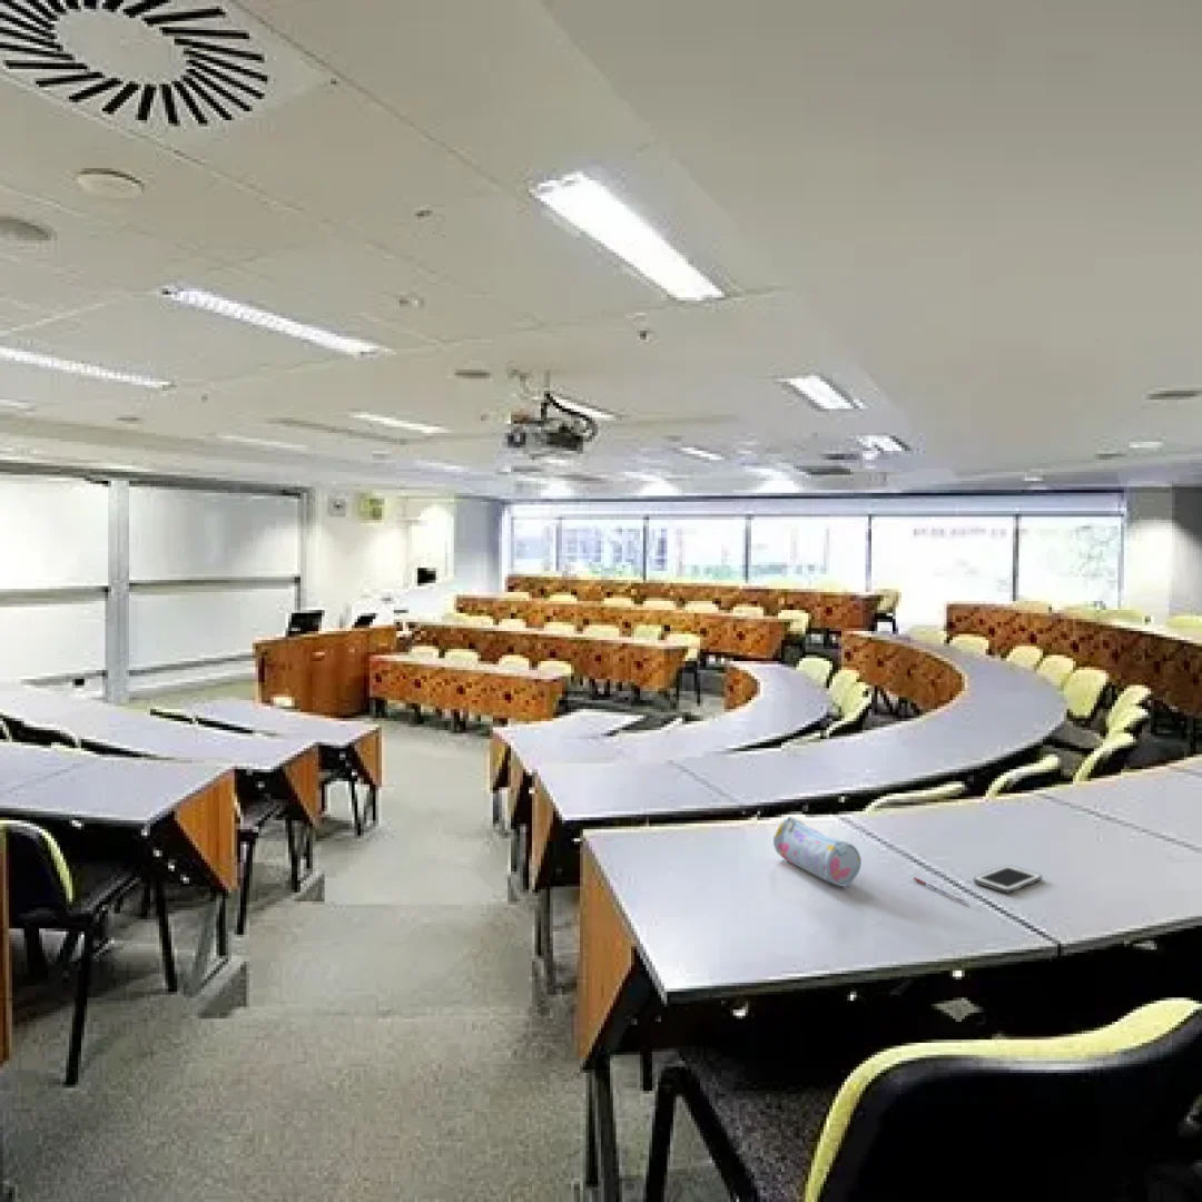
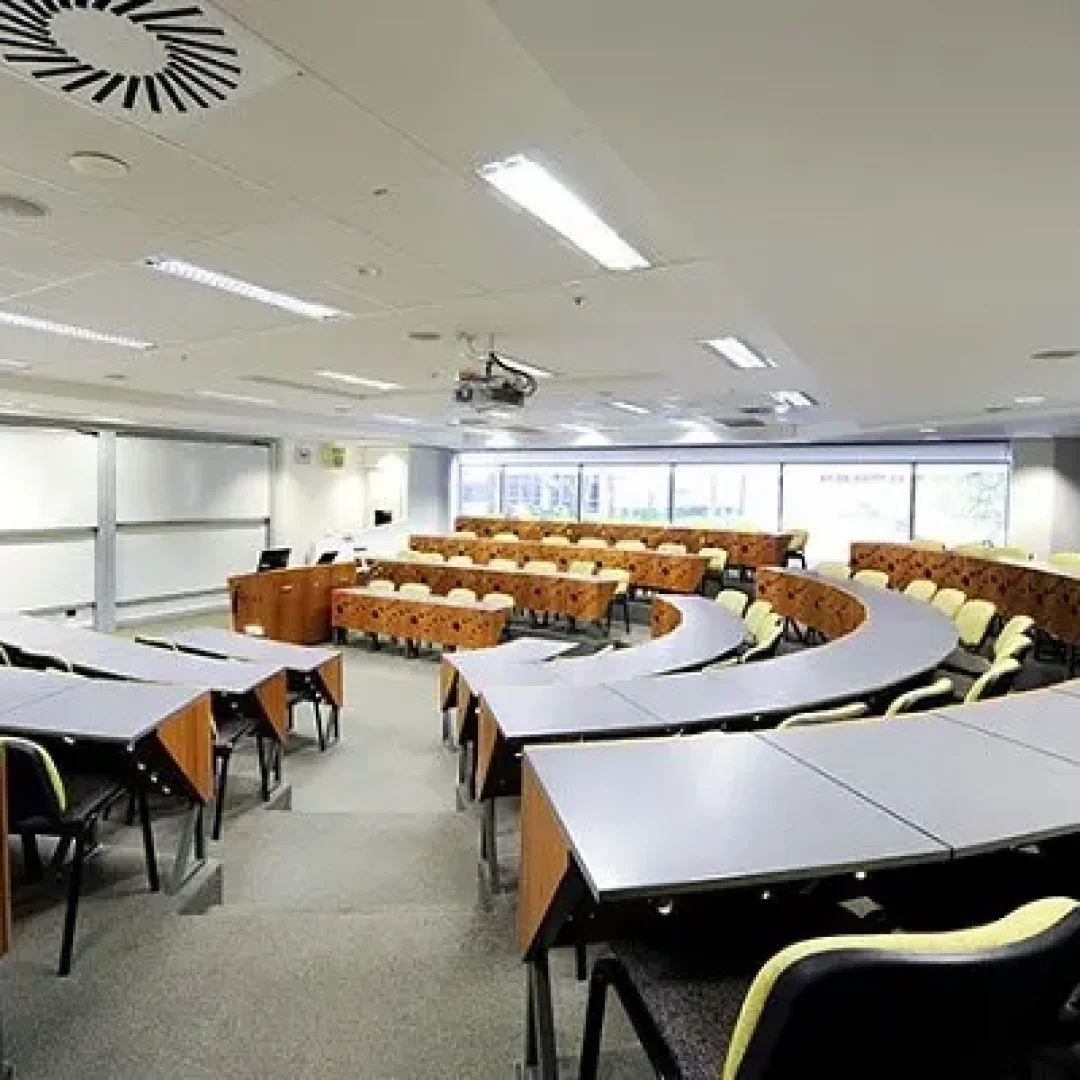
- pencil case (816, 849)
- cell phone (1007, 878)
- pen (939, 889)
